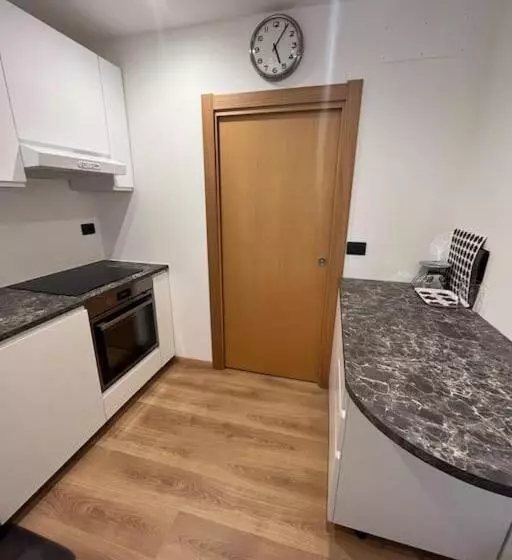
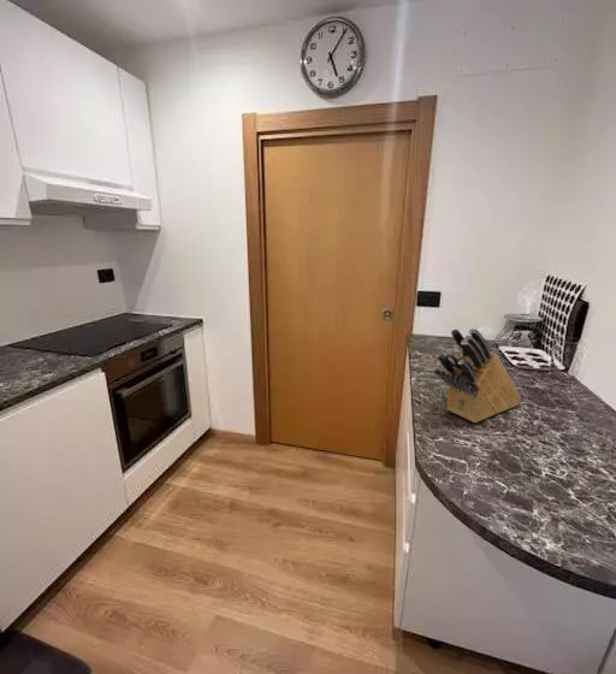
+ knife block (480, 368)
